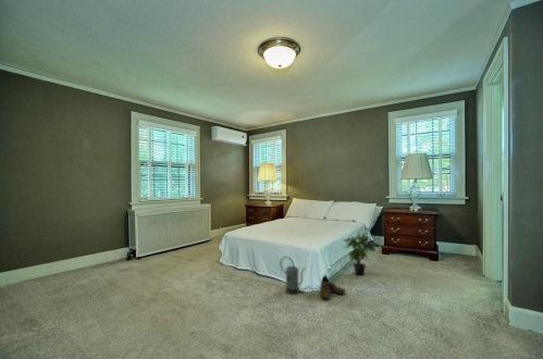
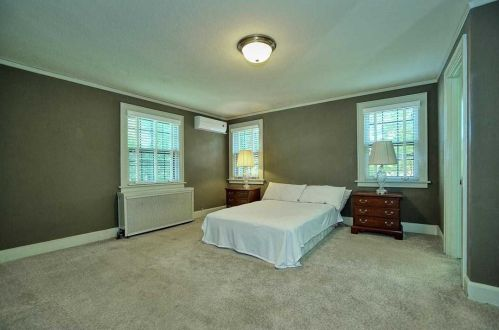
- shoe (329, 285)
- potted plant (359, 252)
- watering can (292, 274)
